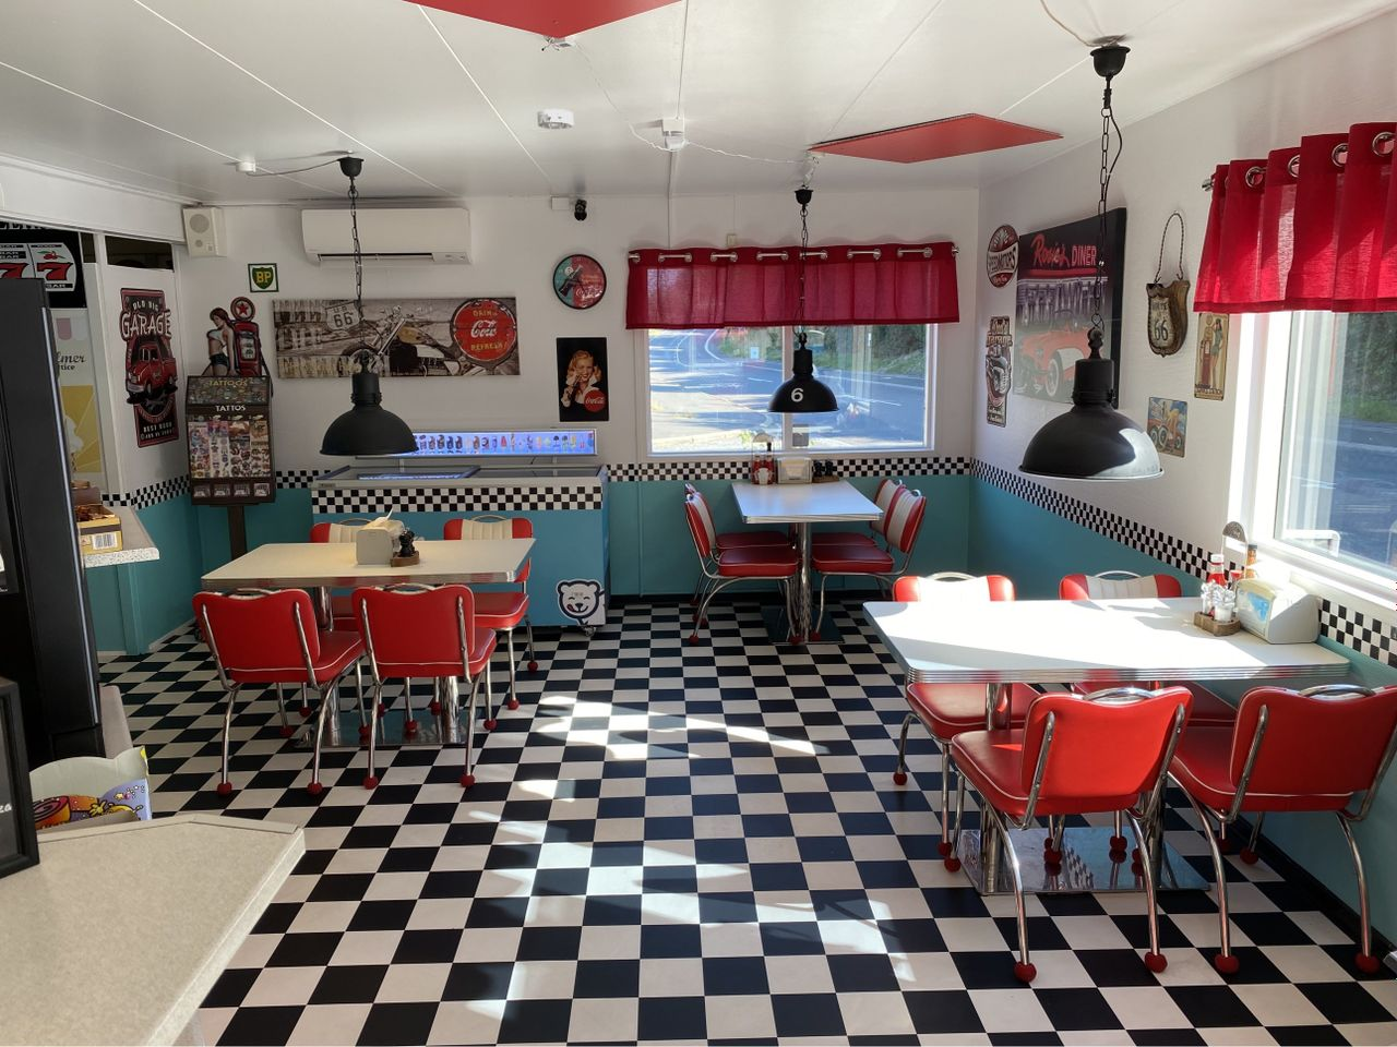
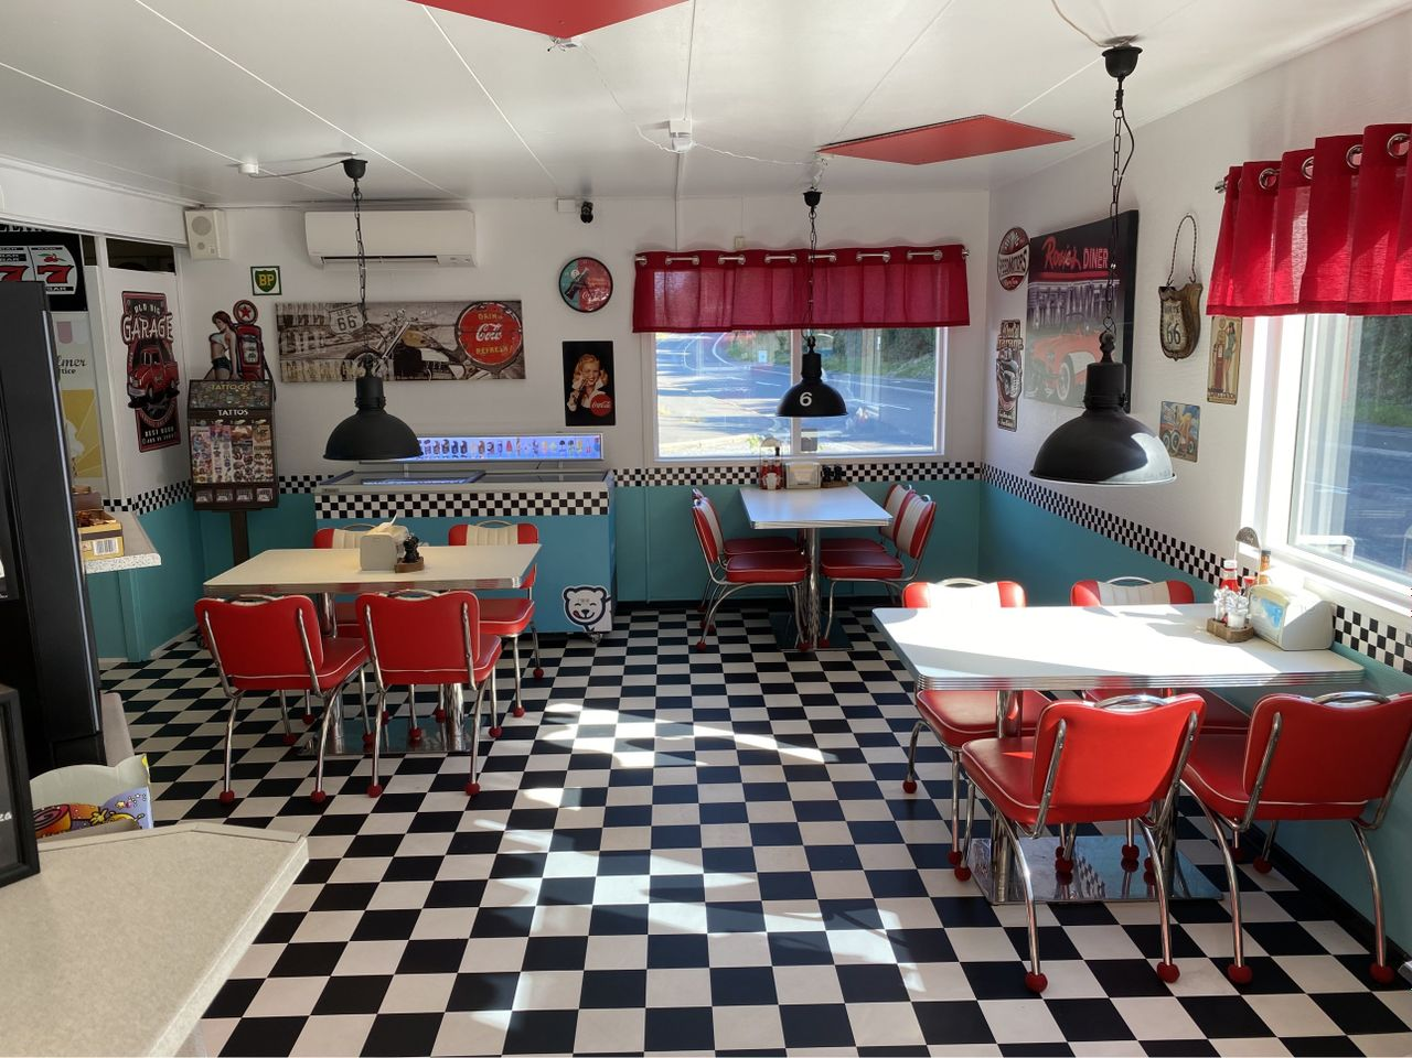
- smoke detector (554, 118)
